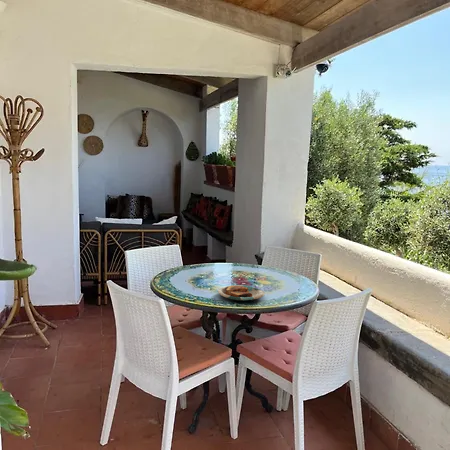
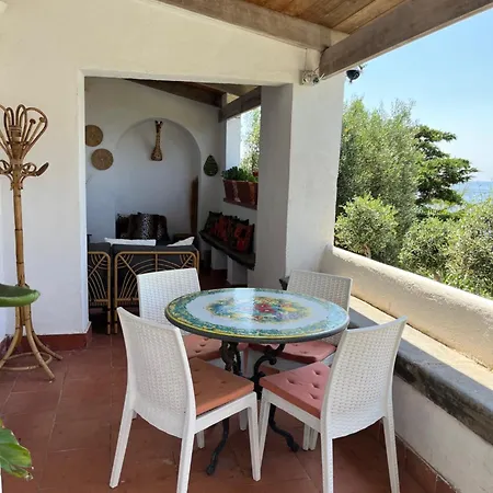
- plate (241, 292)
